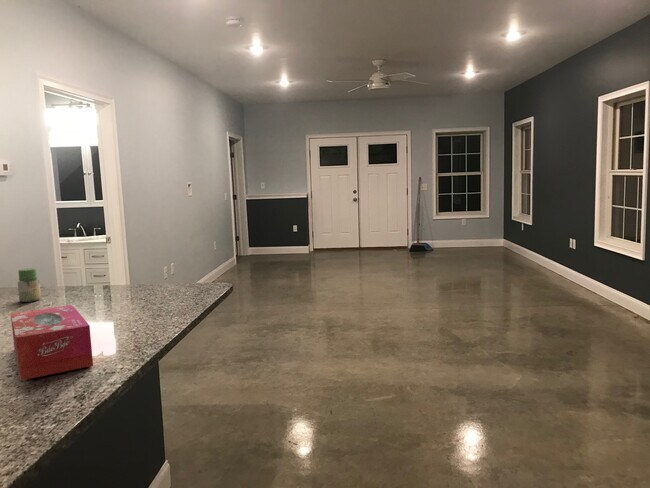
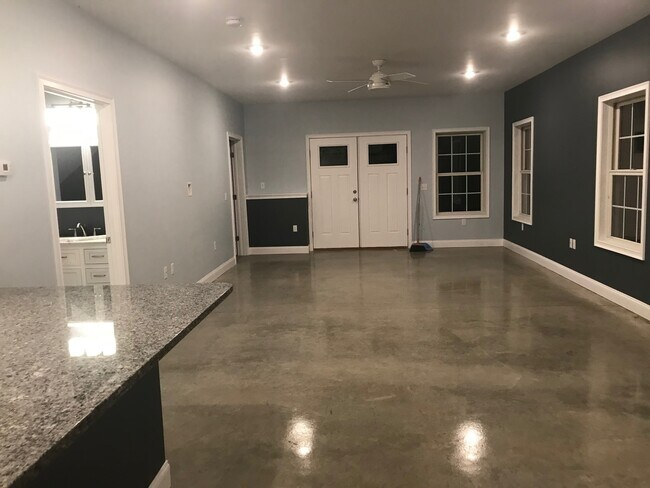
- tissue box (49, 338)
- jar (28, 284)
